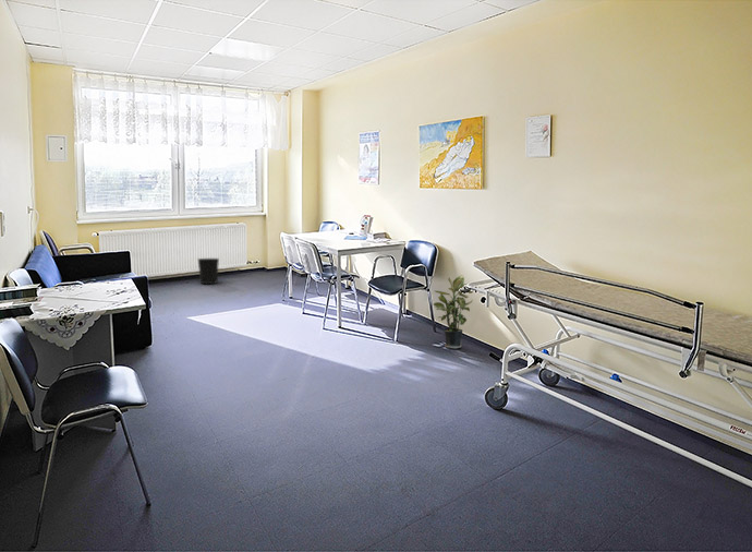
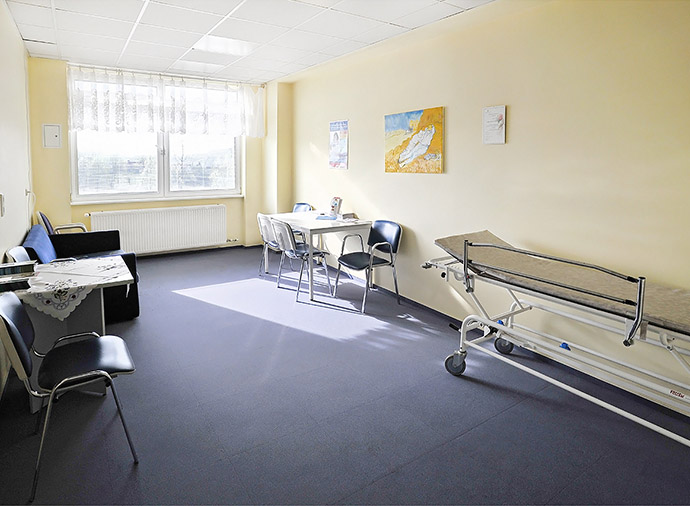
- wastebasket (208, 271)
- potted plant (453, 311)
